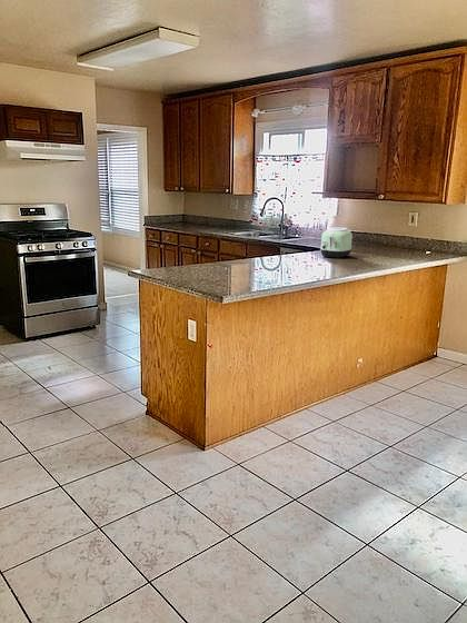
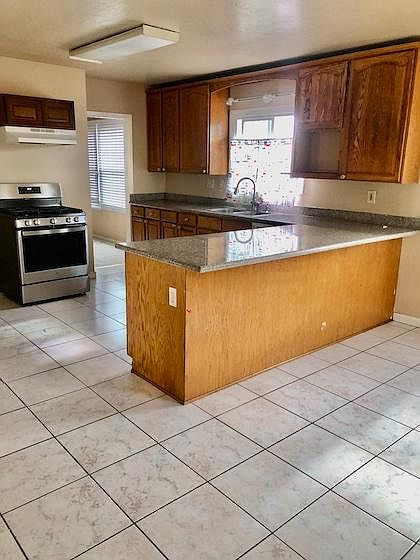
- toaster (336, 241)
